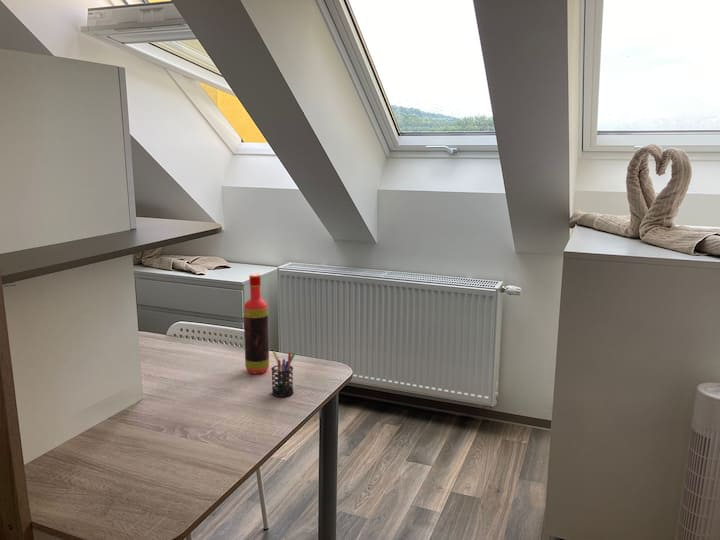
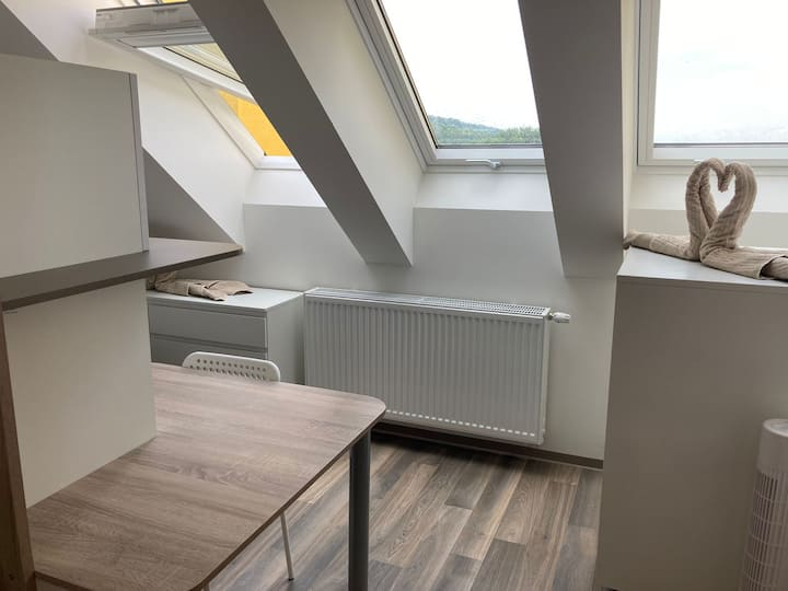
- pen holder (285, 371)
- bottle (256, 323)
